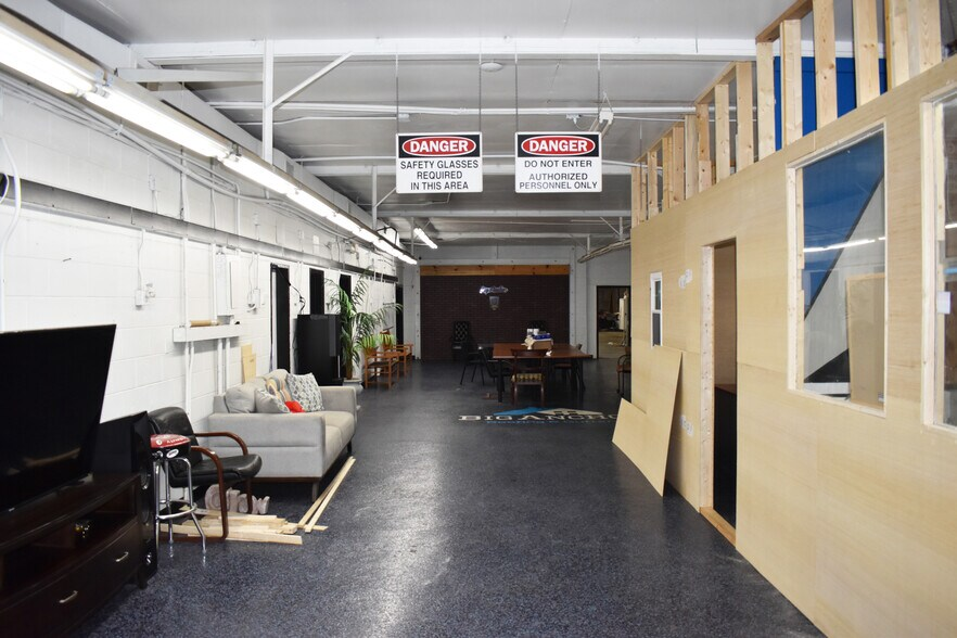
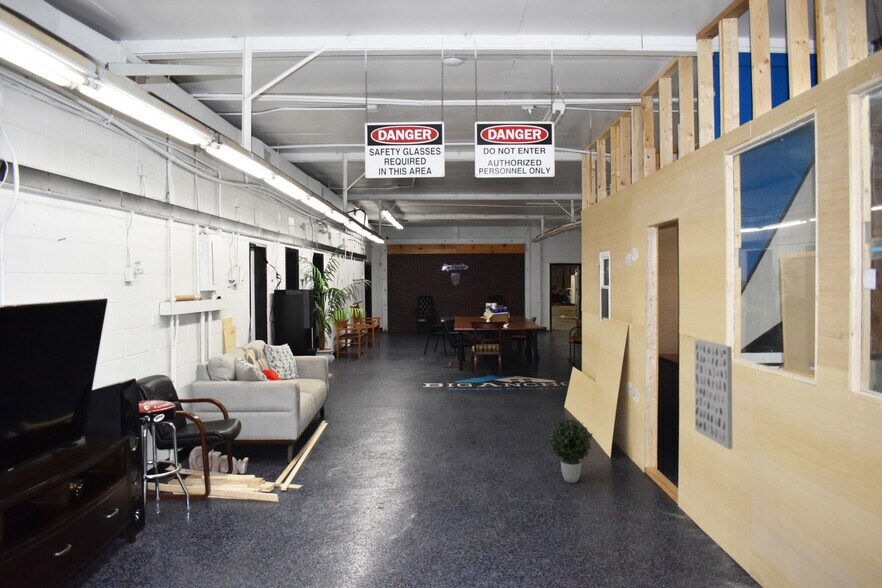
+ wall art (712, 391)
+ potted plant (571, 449)
